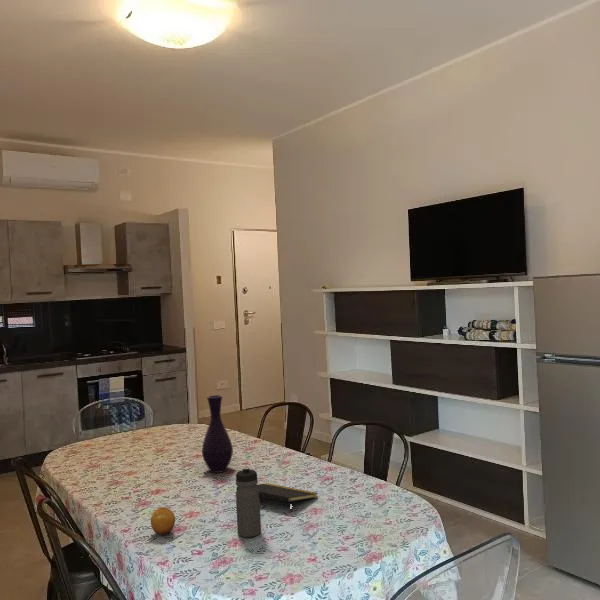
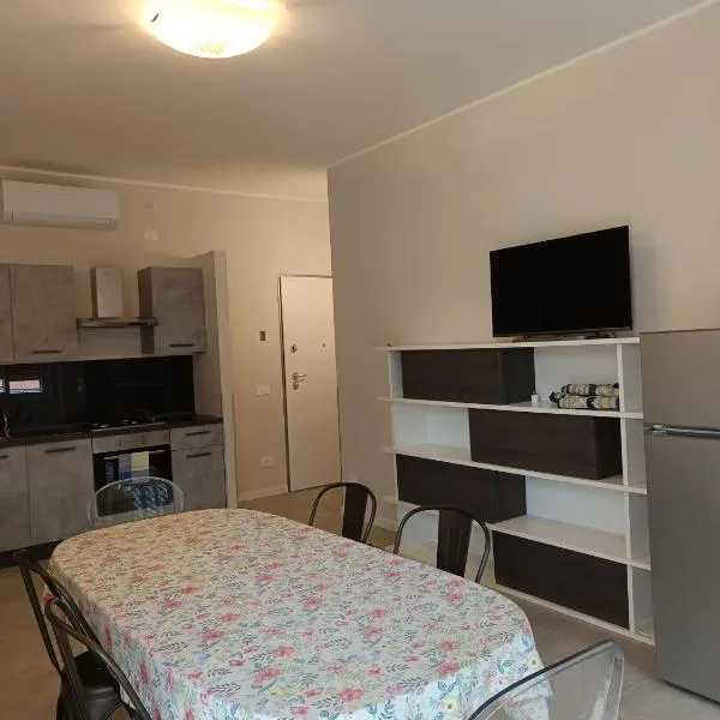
- notepad (277, 492)
- vase (216, 433)
- fruit (162, 520)
- water bottle (247, 500)
